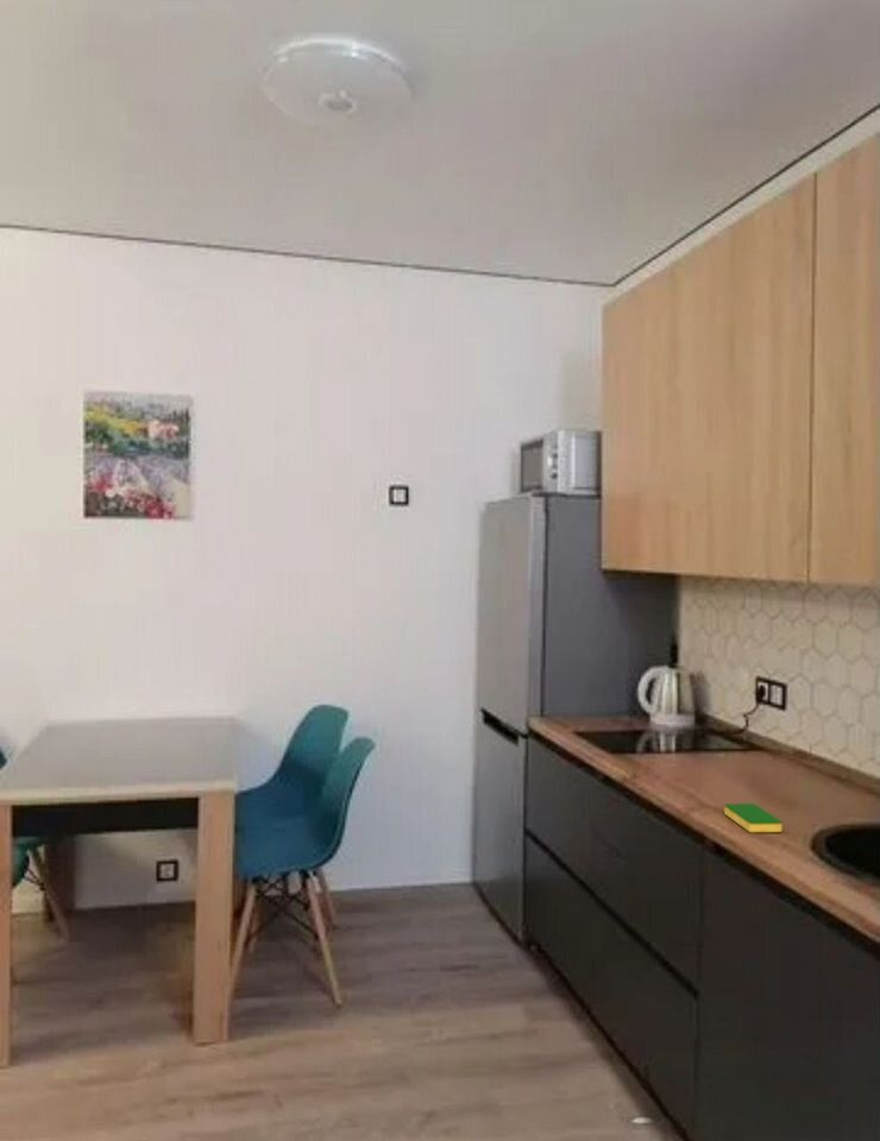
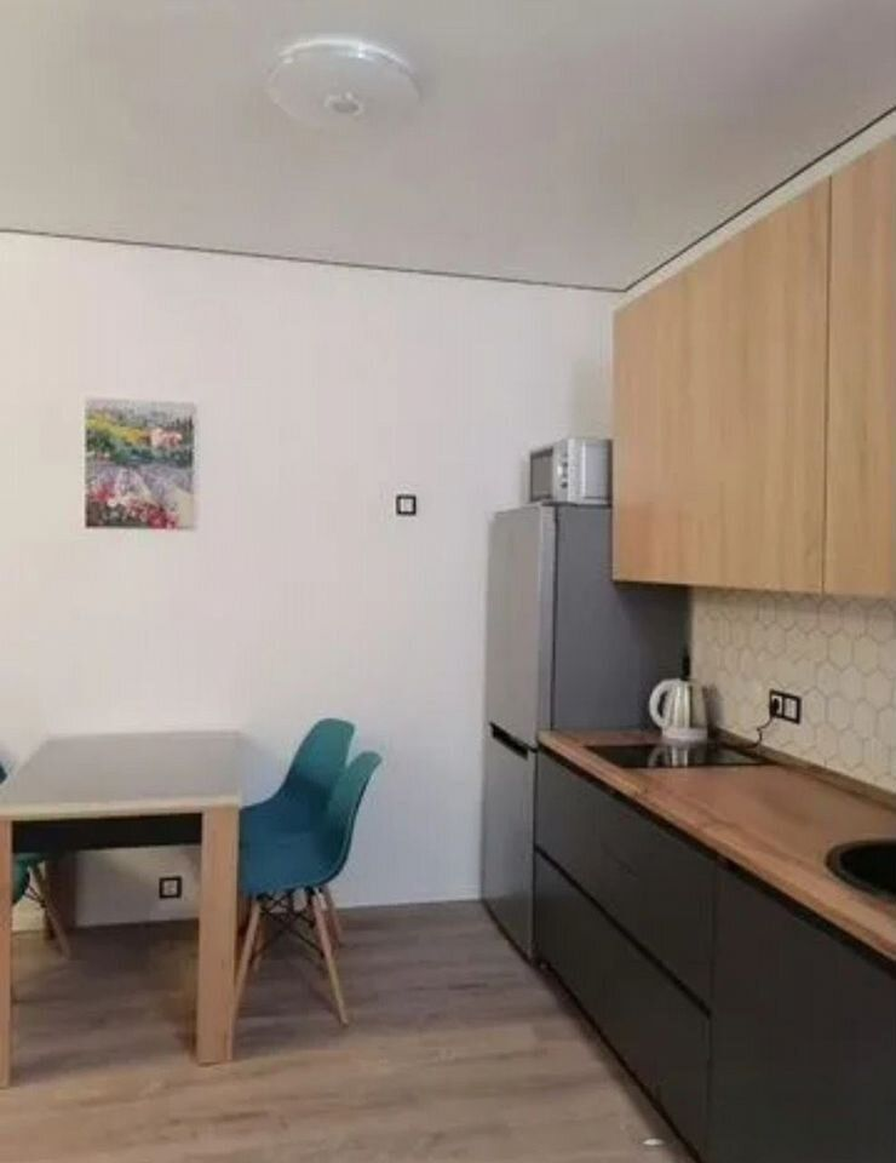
- dish sponge (752, 817)
